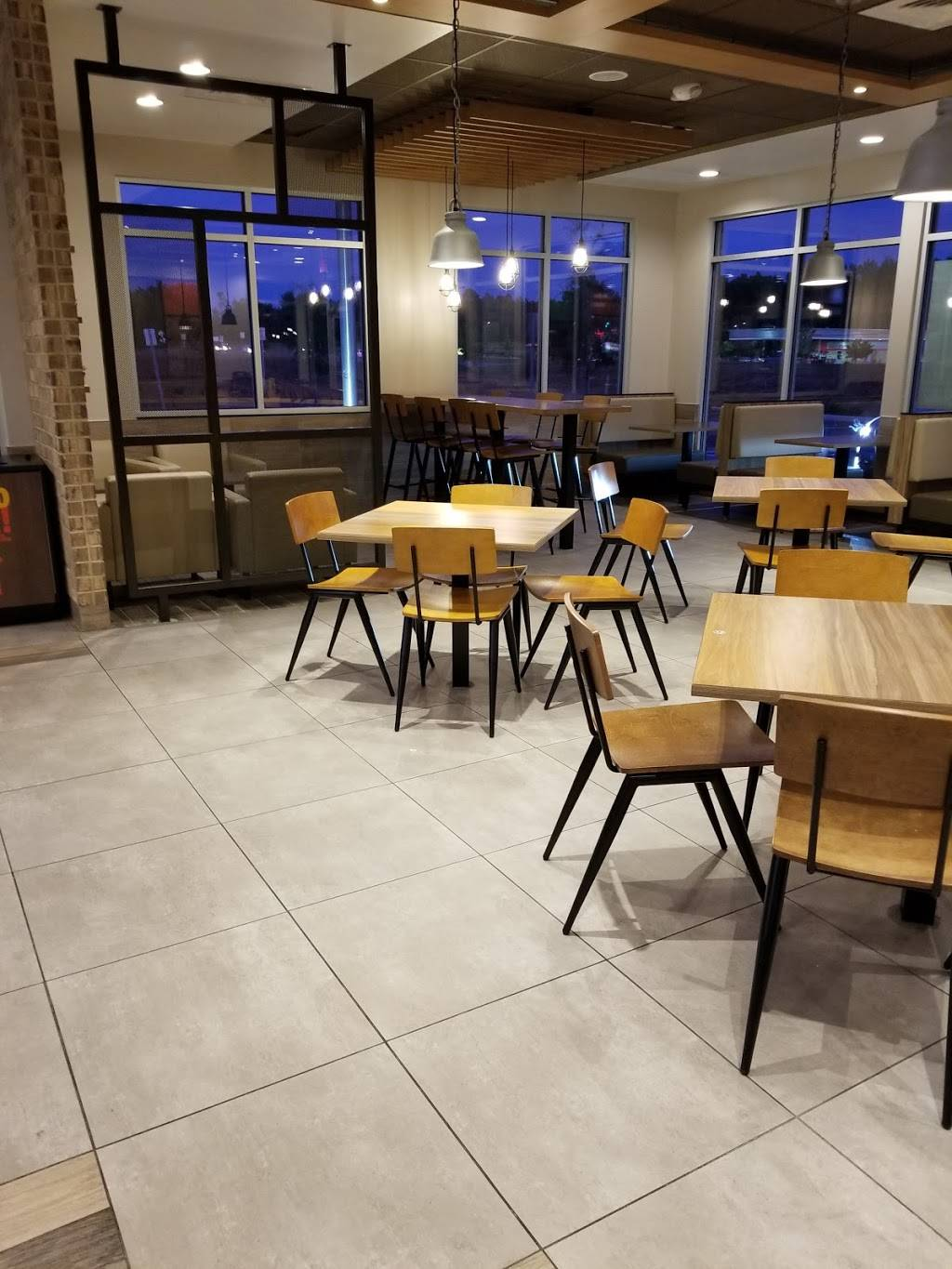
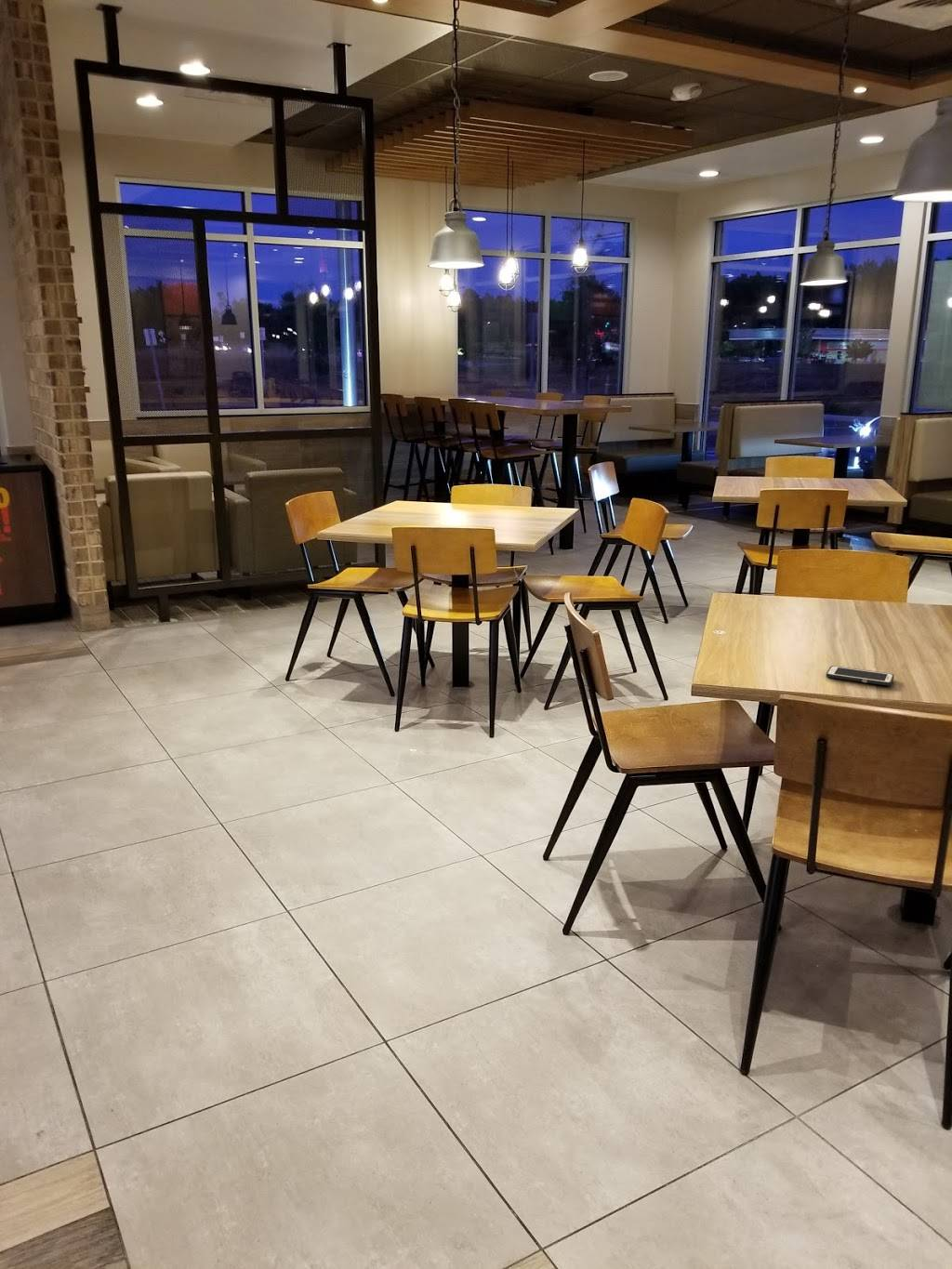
+ cell phone (859, 675)
